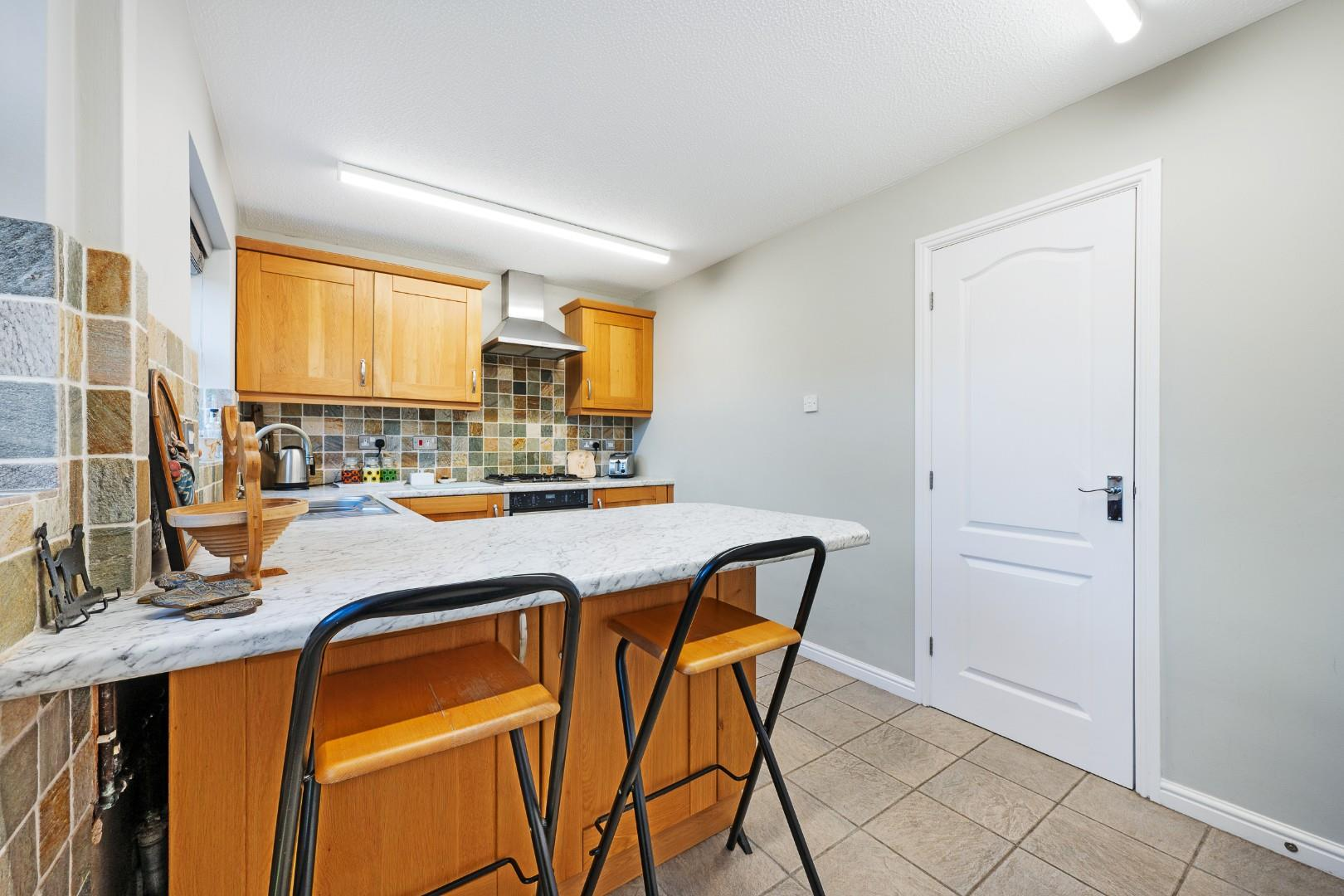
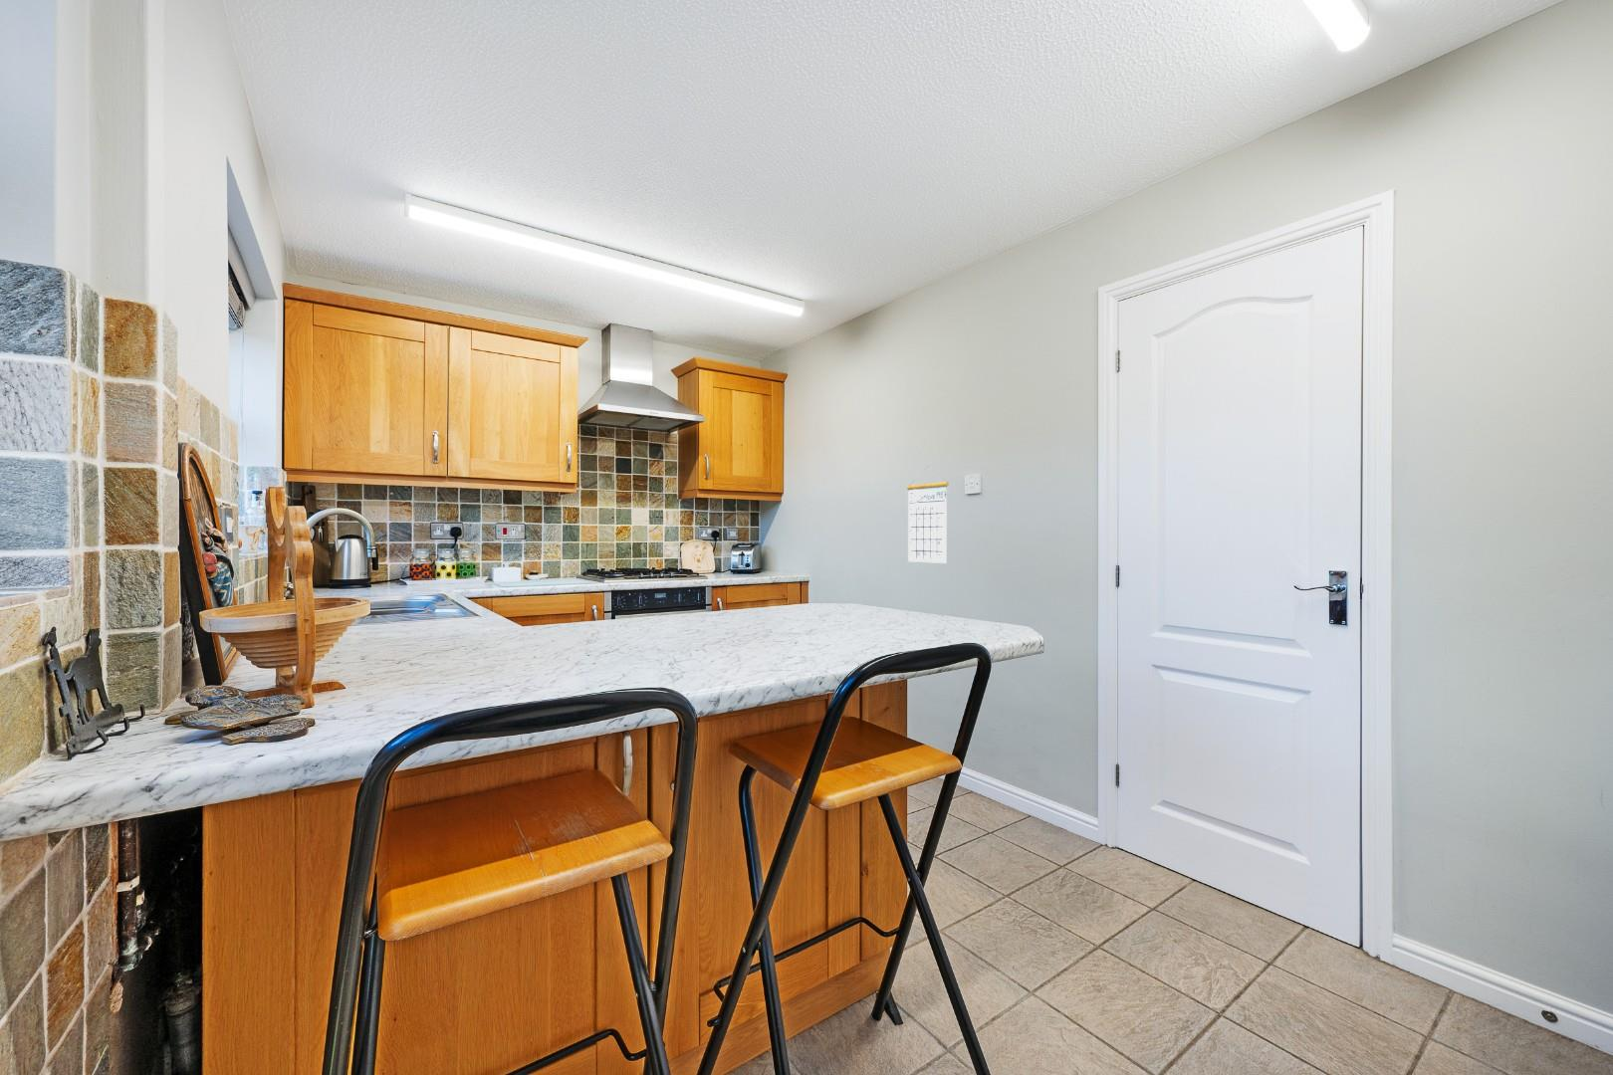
+ calendar (927, 514)
